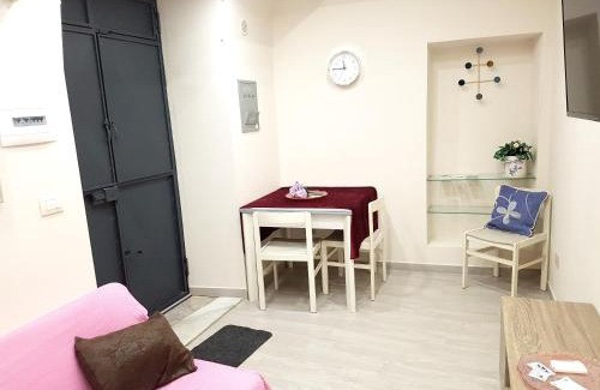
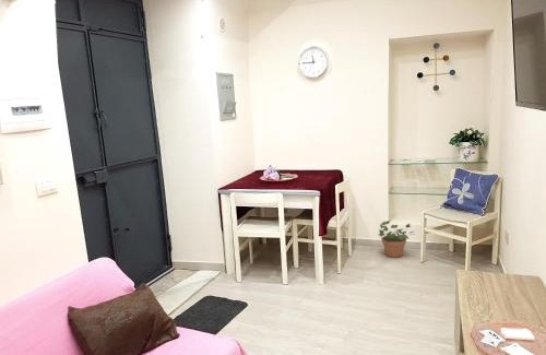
+ potted plant (396, 238)
